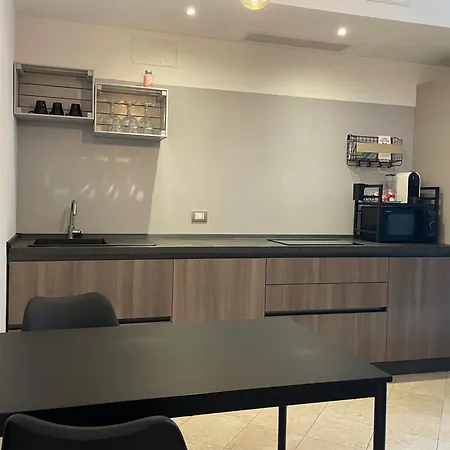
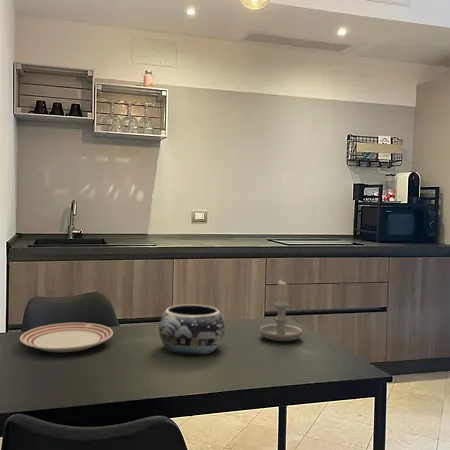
+ candle (281, 308)
+ decorative bowl (192, 328)
+ dinner plate (67, 338)
